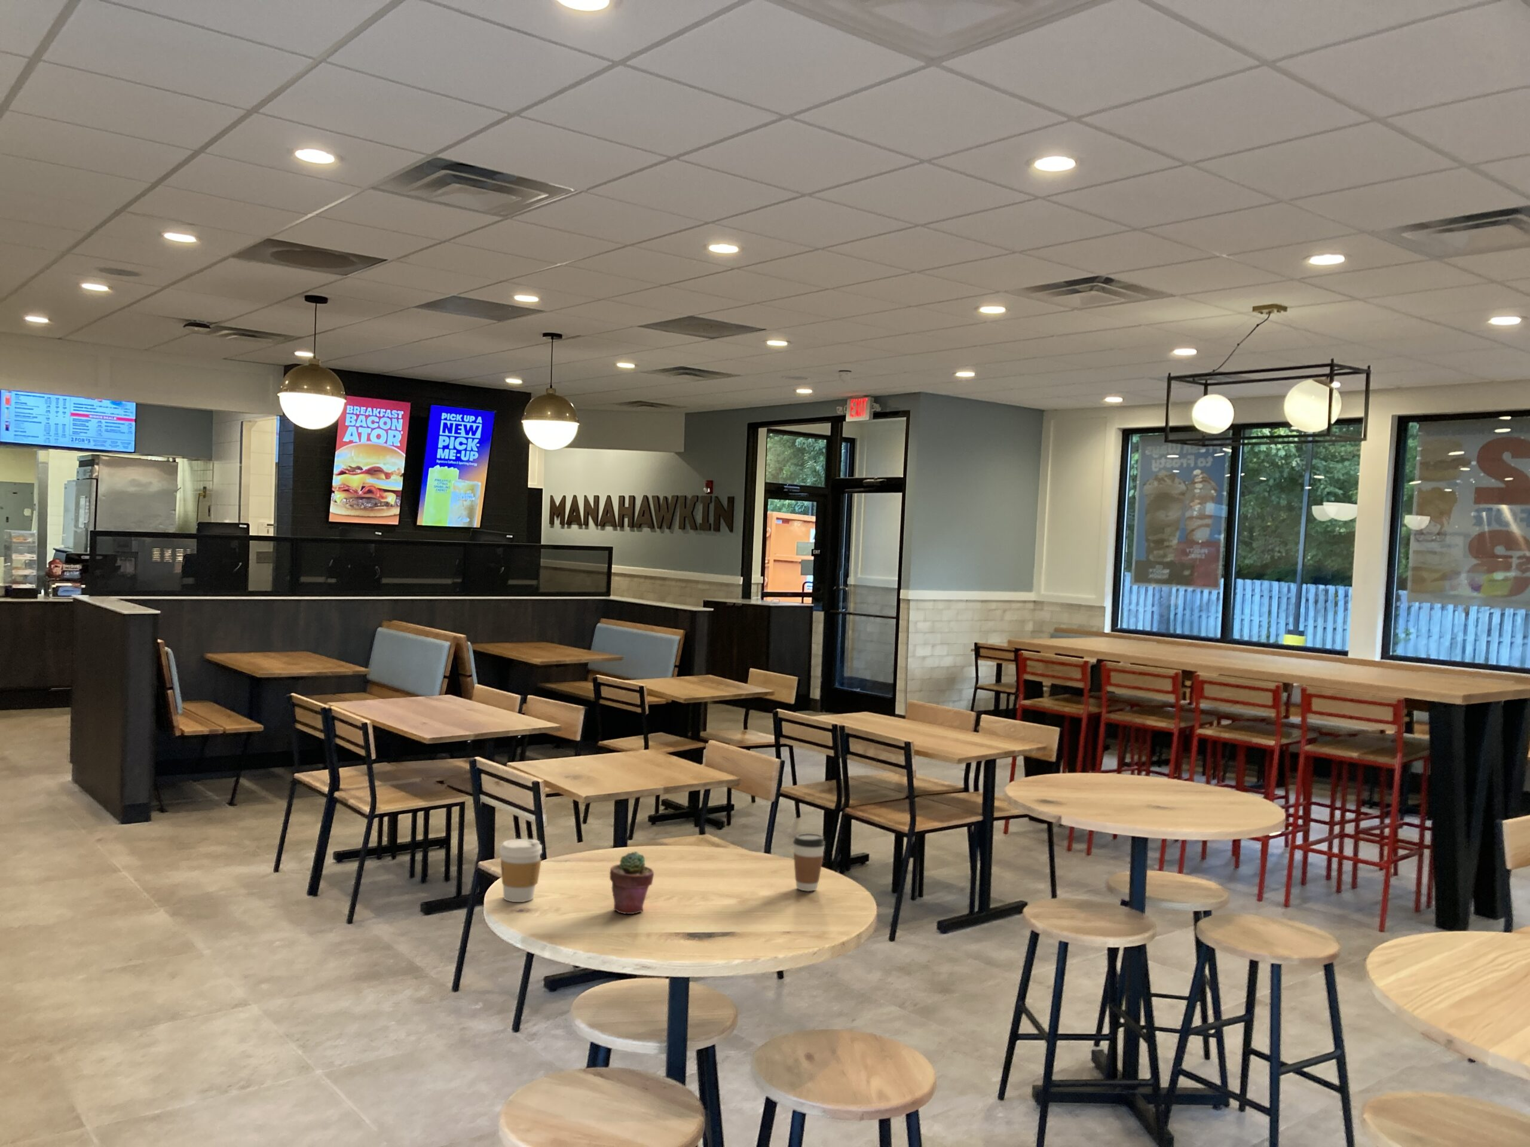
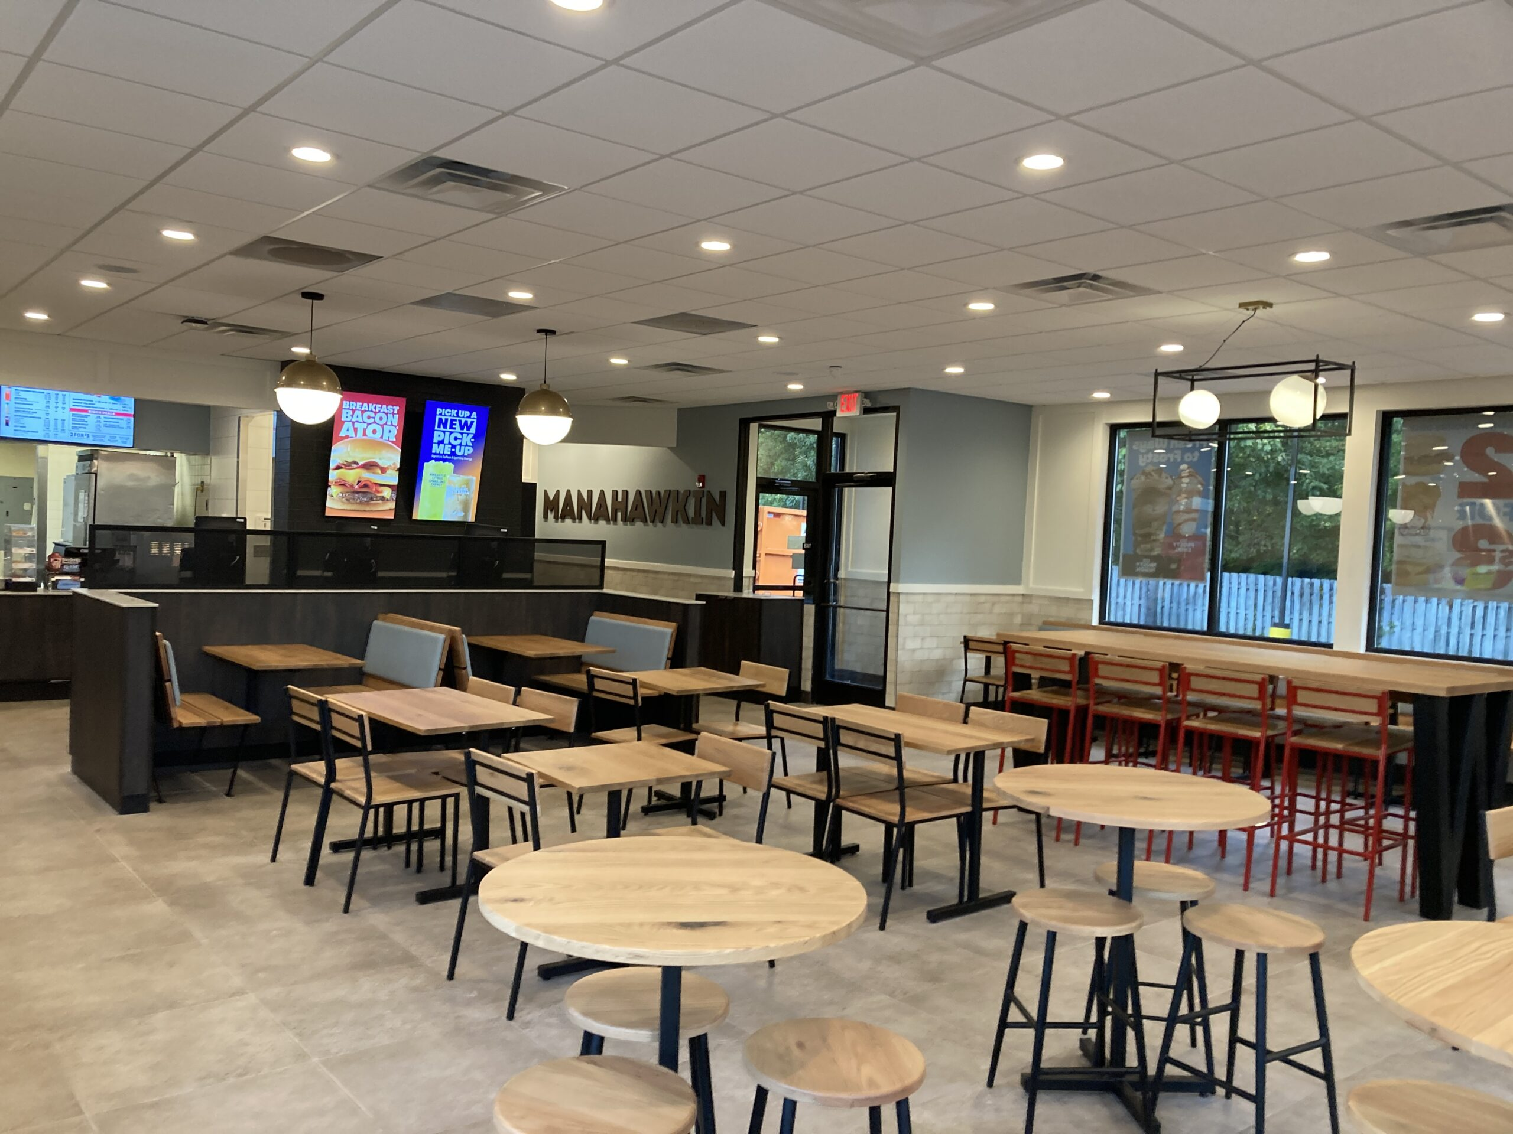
- coffee cup (519, 869)
- coffee cup (807, 861)
- potted succulent (631, 881)
